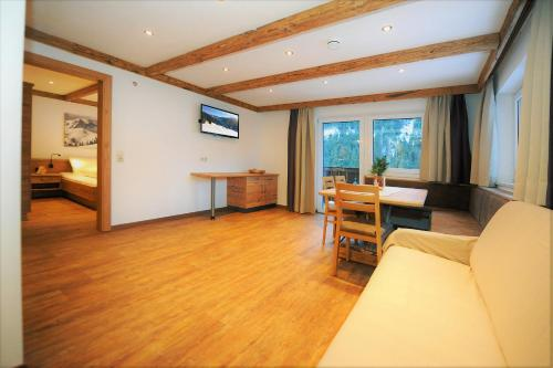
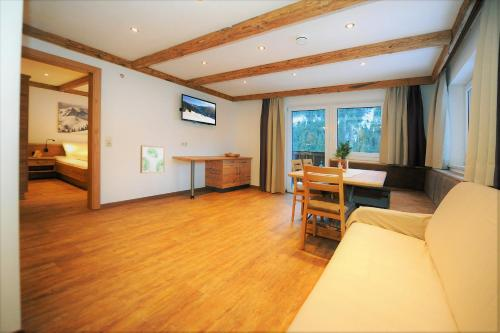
+ wall art (153, 159)
